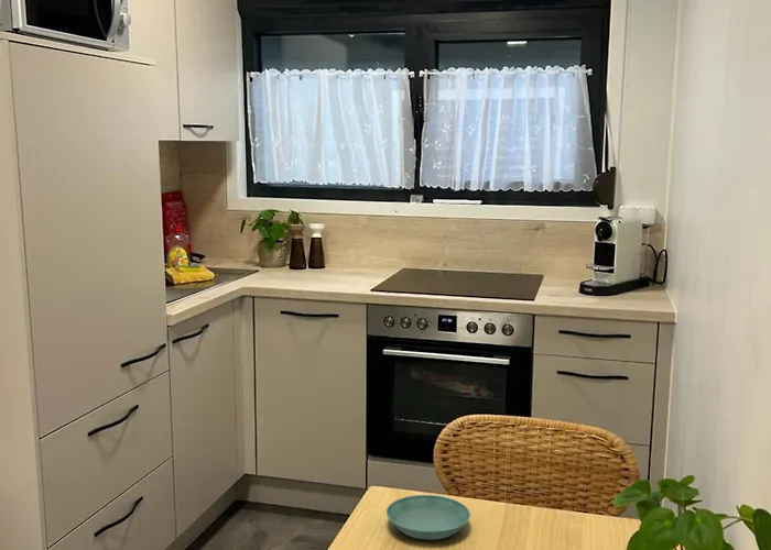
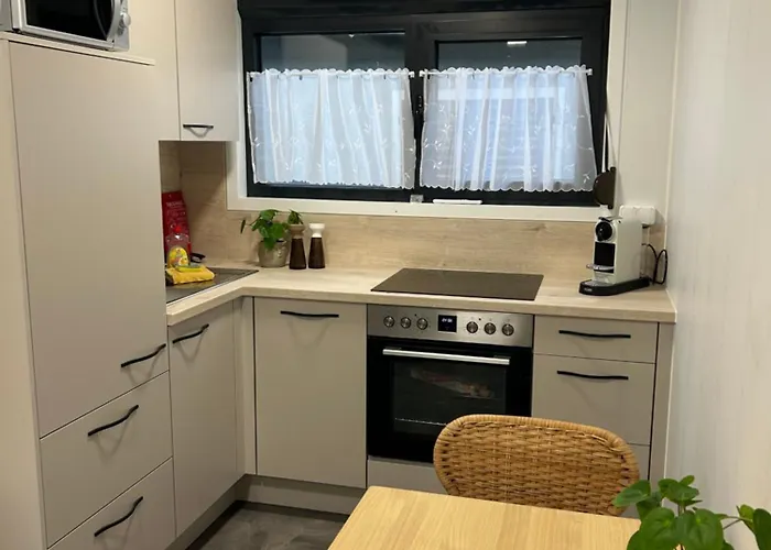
- saucer (427, 518)
